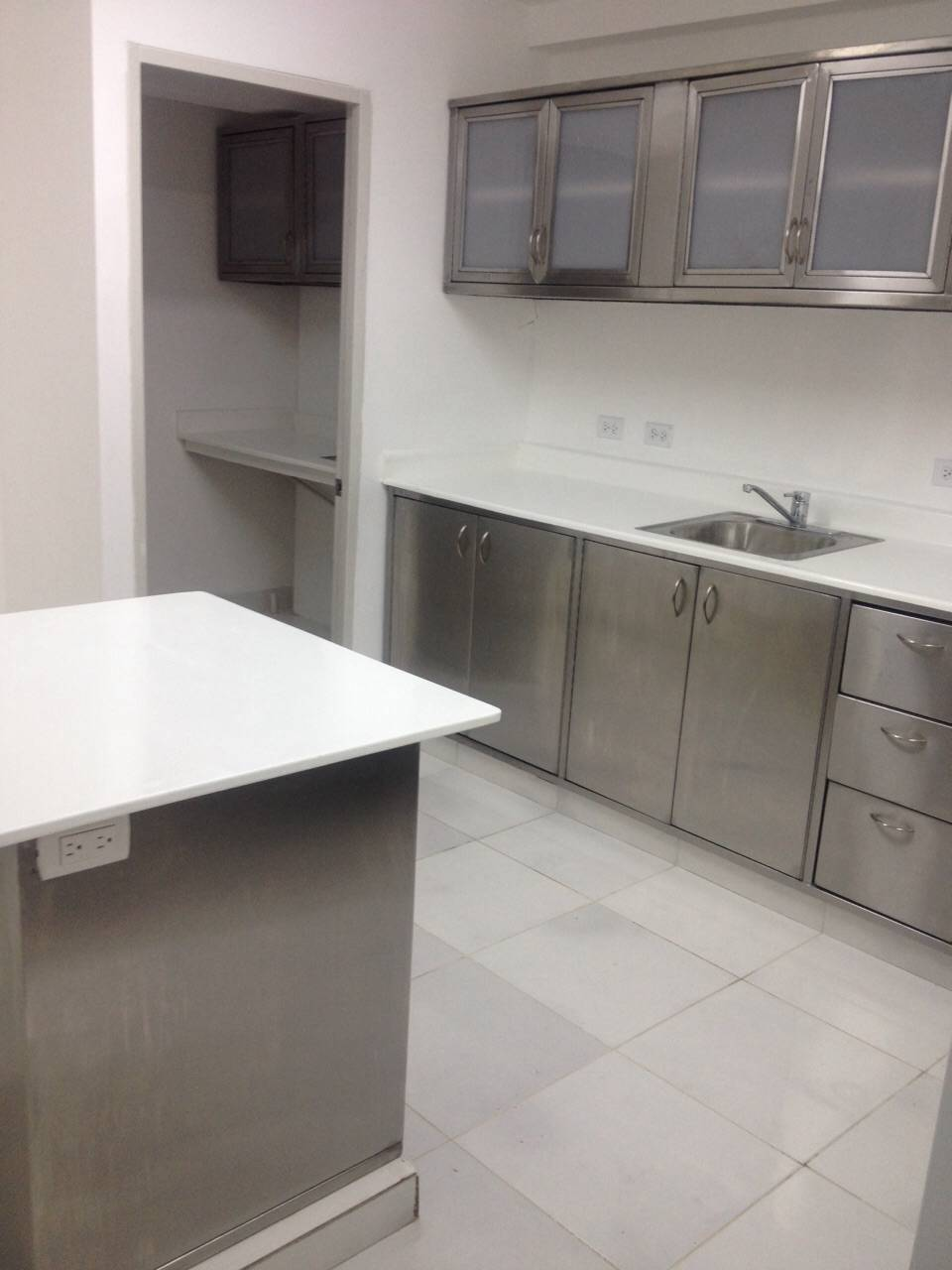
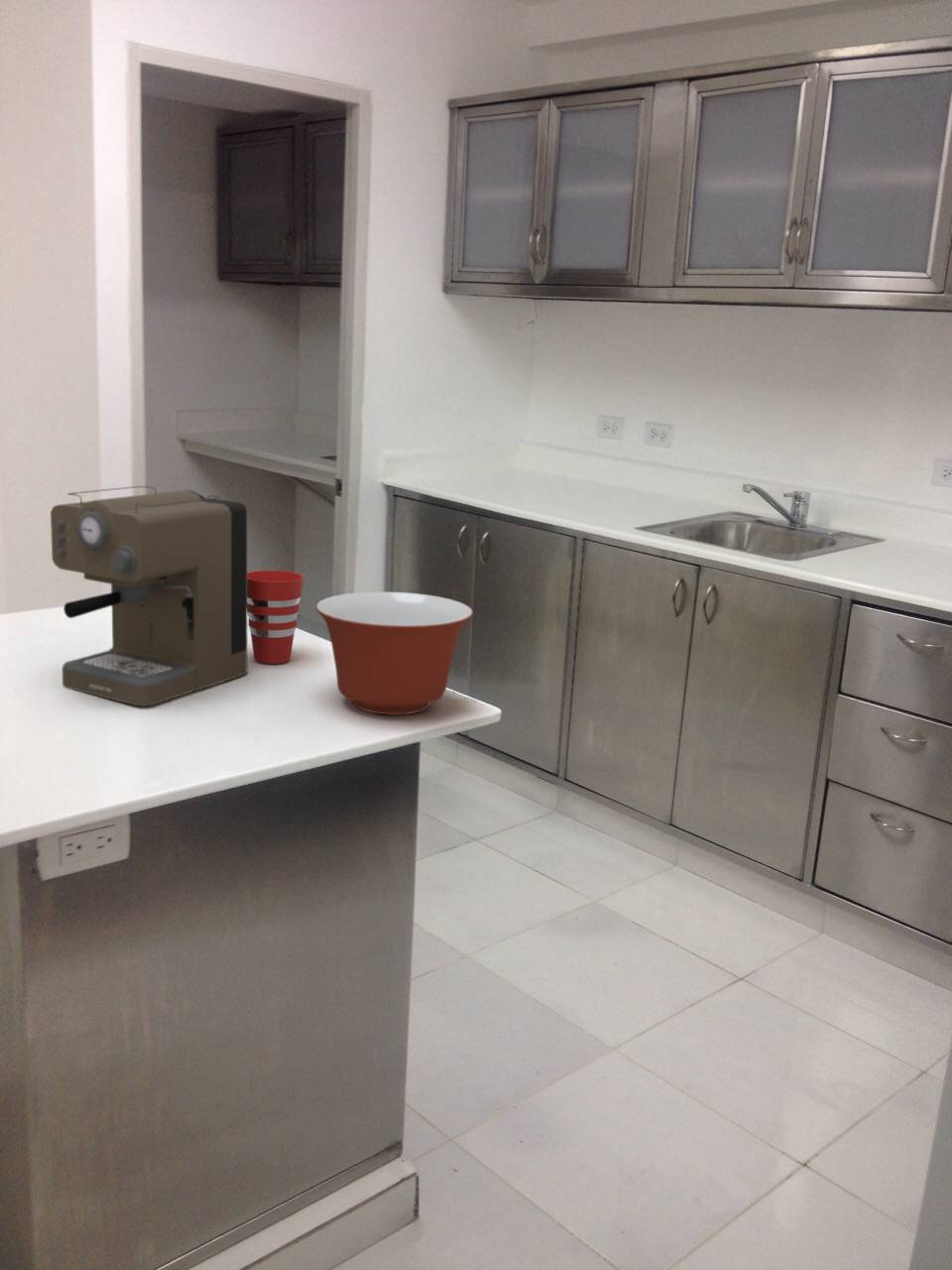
+ mixing bowl (393, 656)
+ coffee maker (153, 591)
+ cup (273, 617)
